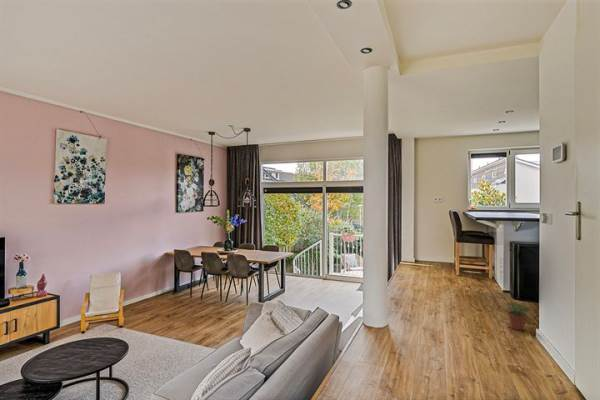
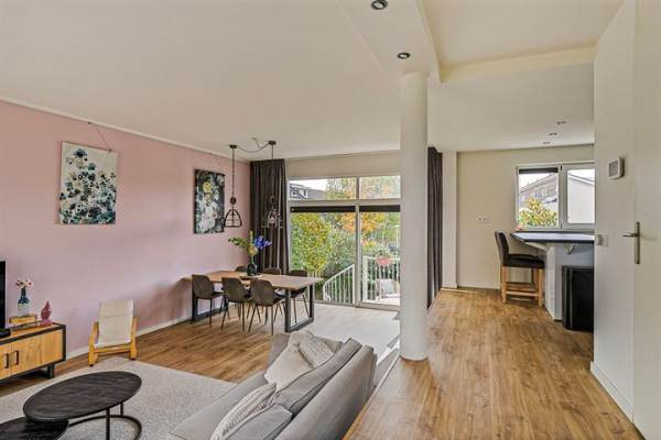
- potted plant (516, 316)
